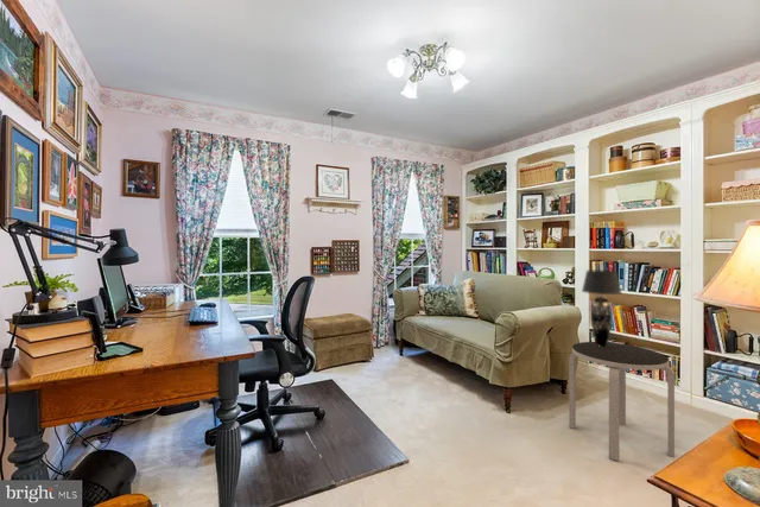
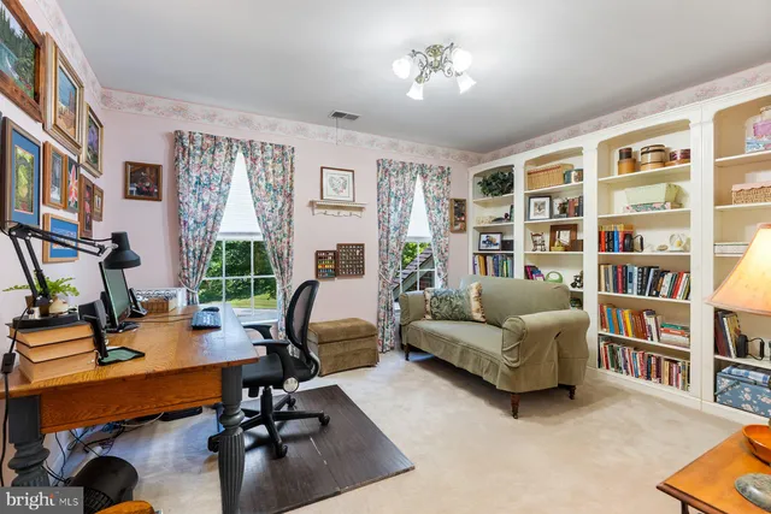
- side table (618, 395)
- table lamp (601, 308)
